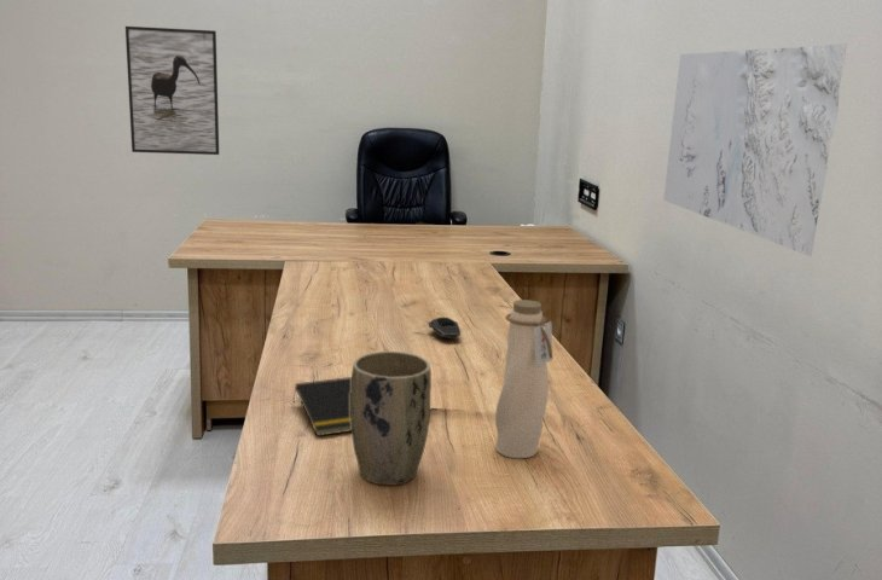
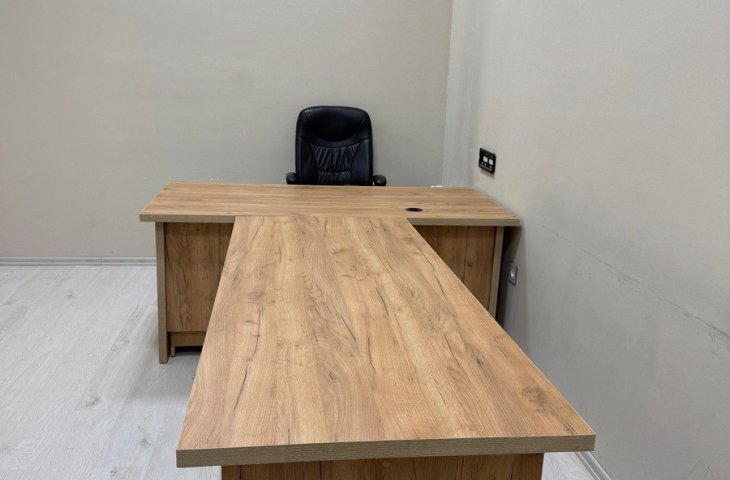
- water bottle (526, 378)
- computer mouse (445, 326)
- map (738, 139)
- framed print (173, 92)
- notepad (349, 401)
- plant pot (389, 418)
